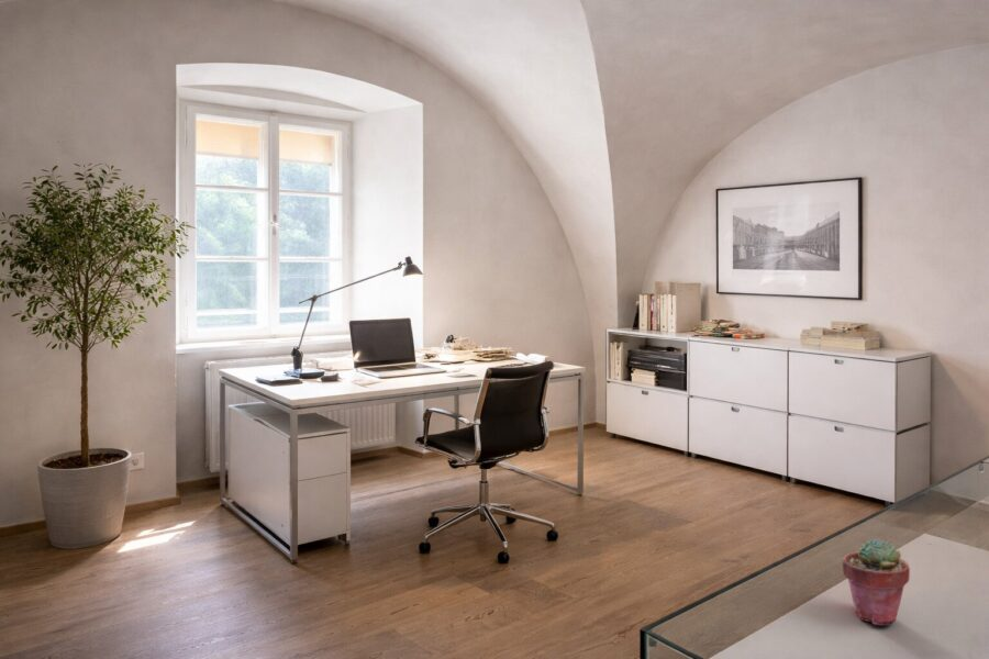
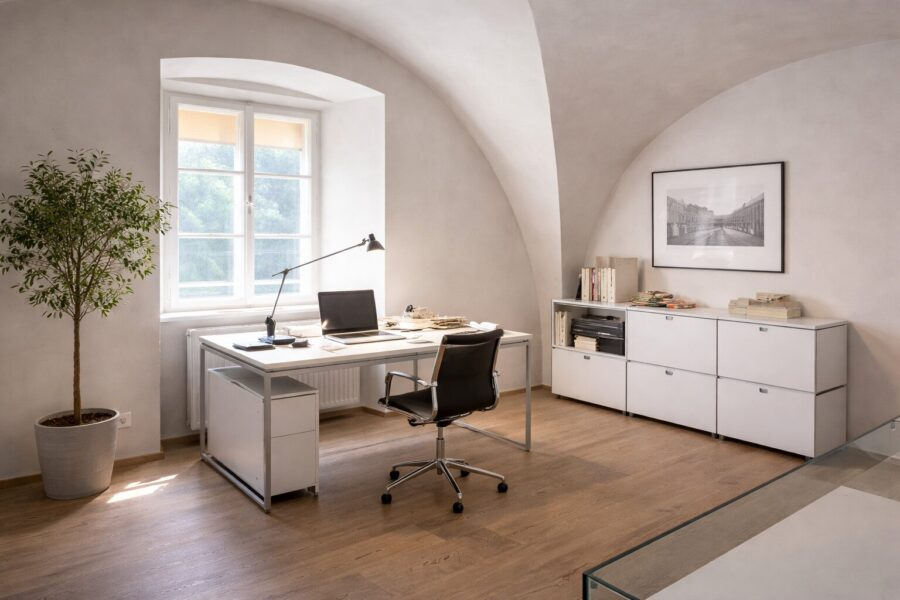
- potted succulent (875, 577)
